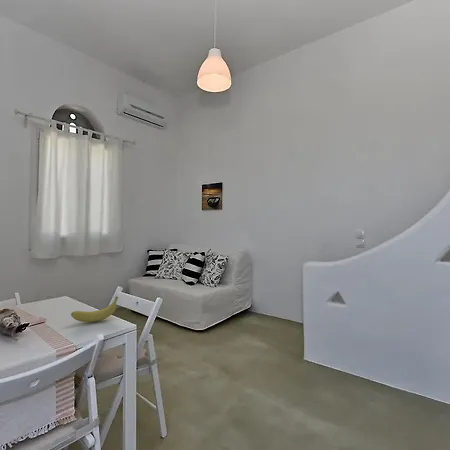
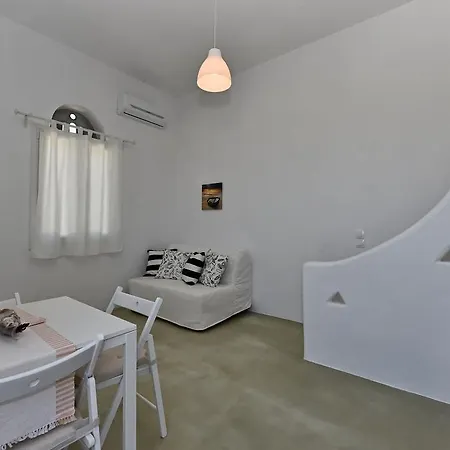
- fruit (95, 311)
